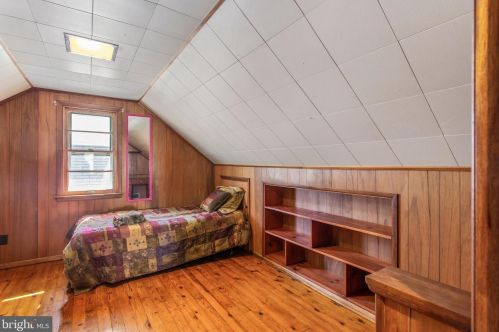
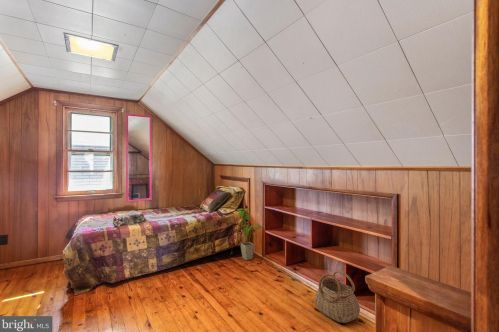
+ basket (336, 293)
+ house plant (246, 234)
